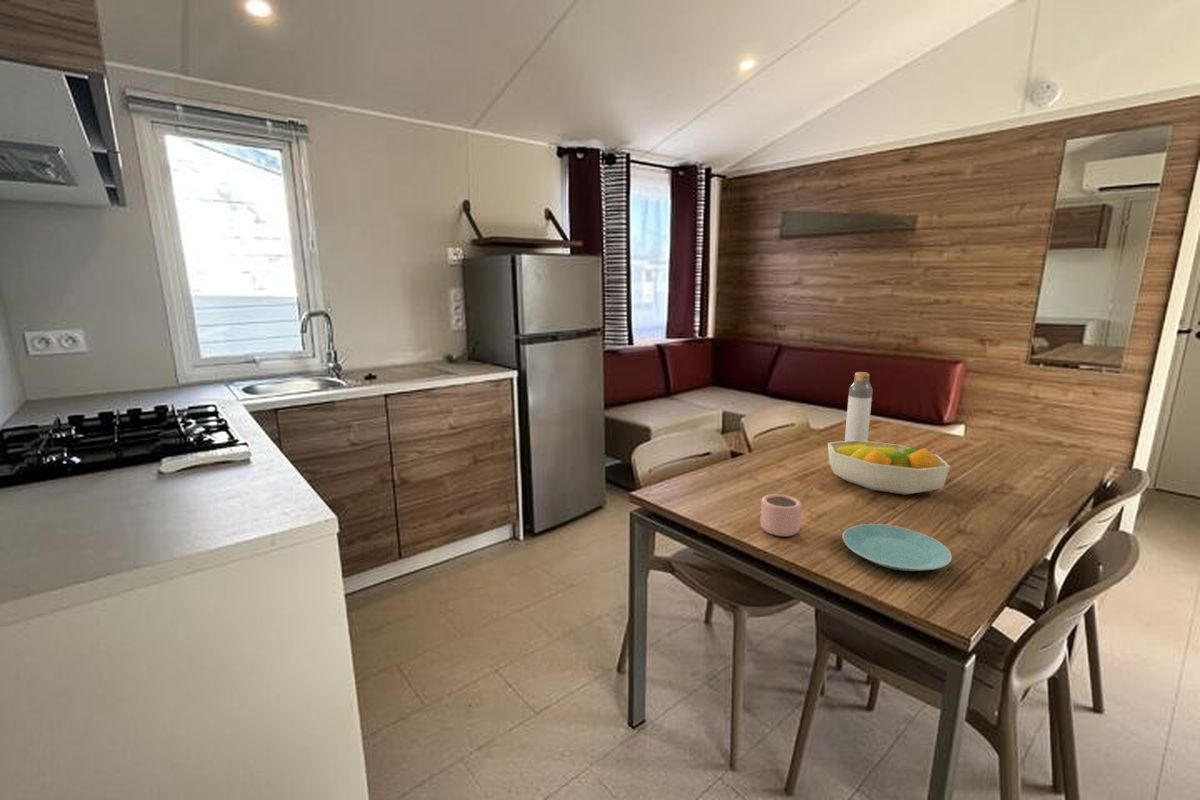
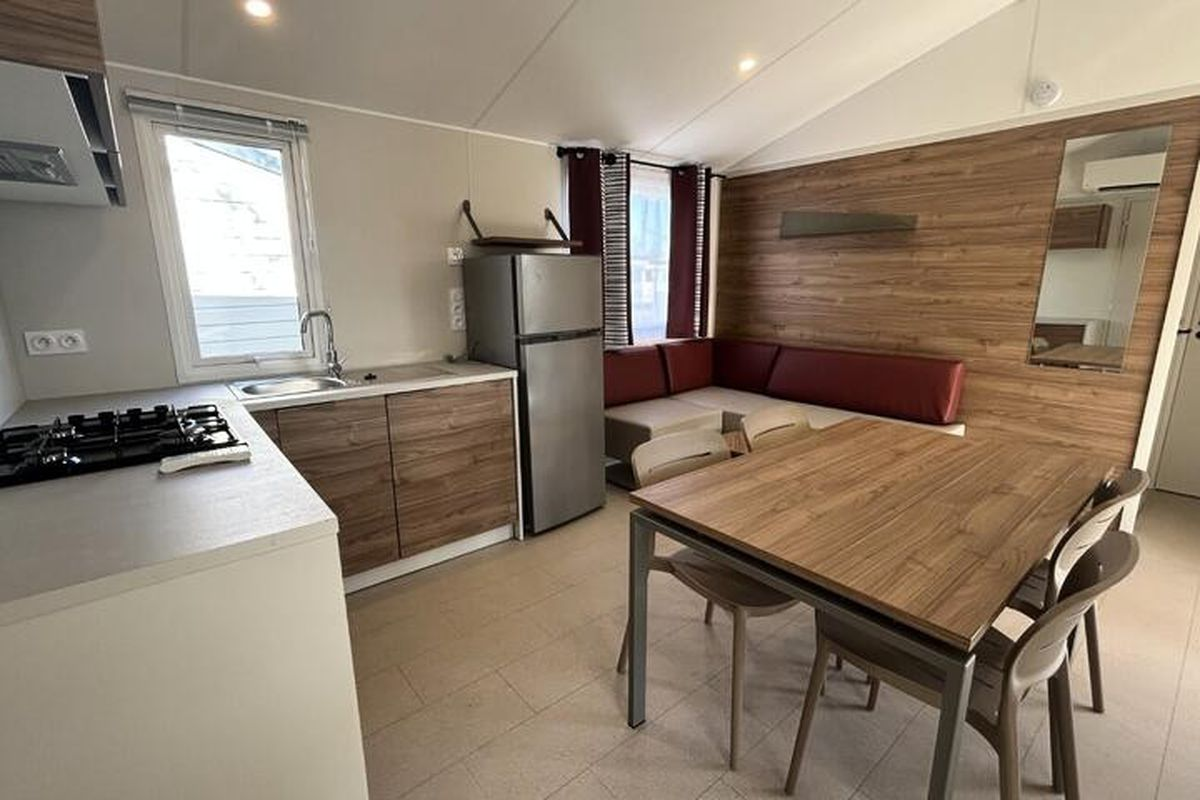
- bottle (858, 409)
- fruit bowl (883, 461)
- plate (894, 549)
- mug (777, 513)
